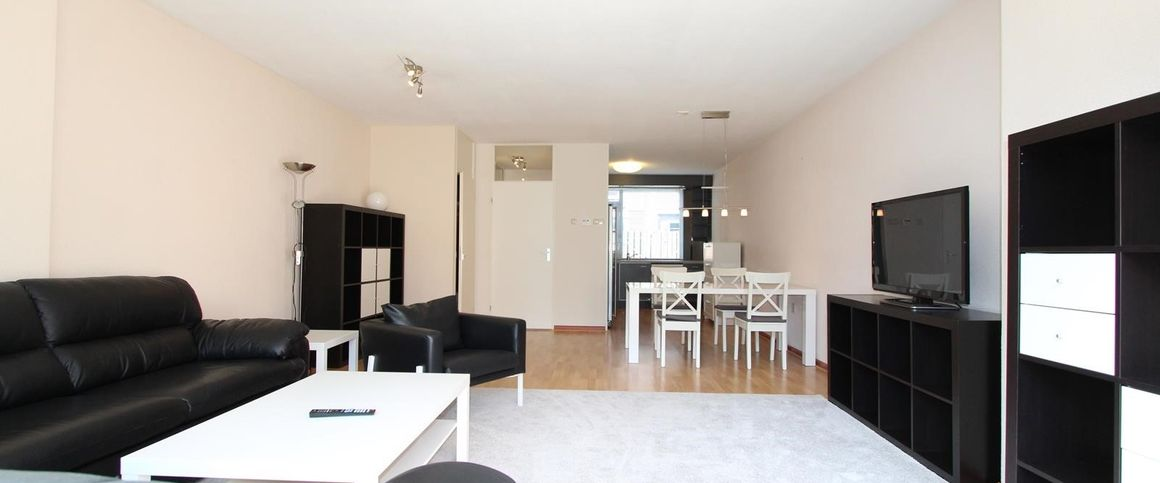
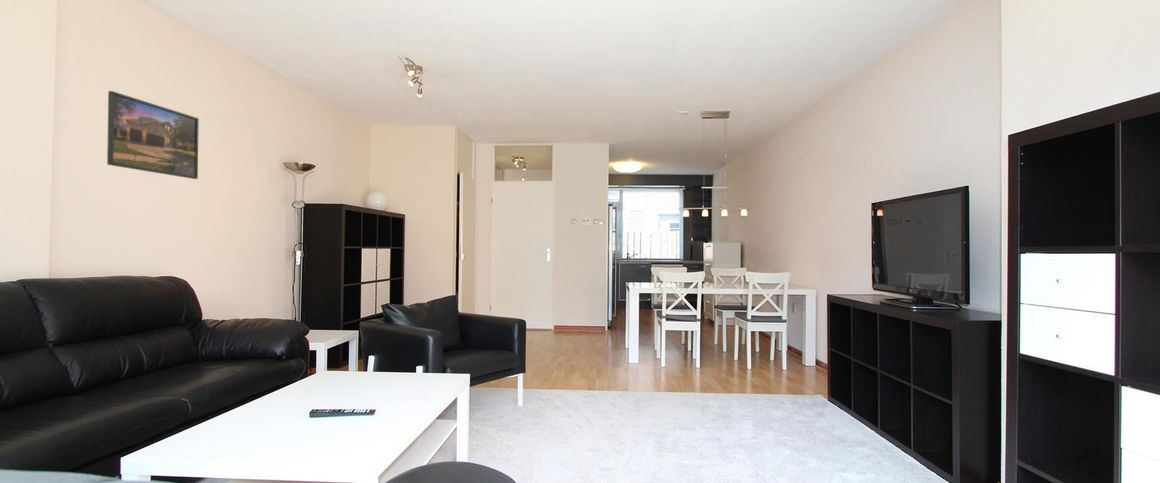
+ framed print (157, 139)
